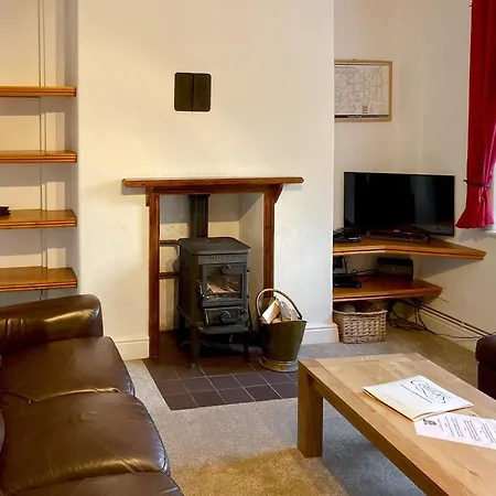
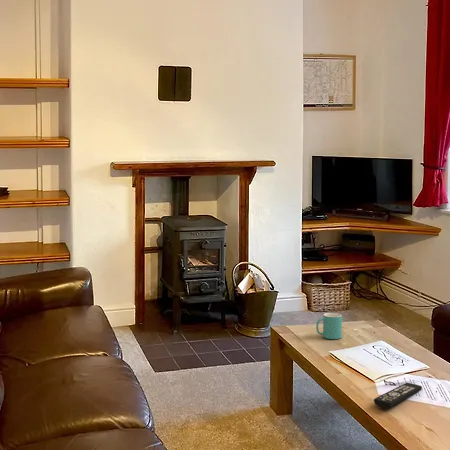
+ mug (328, 326)
+ remote control (398, 394)
